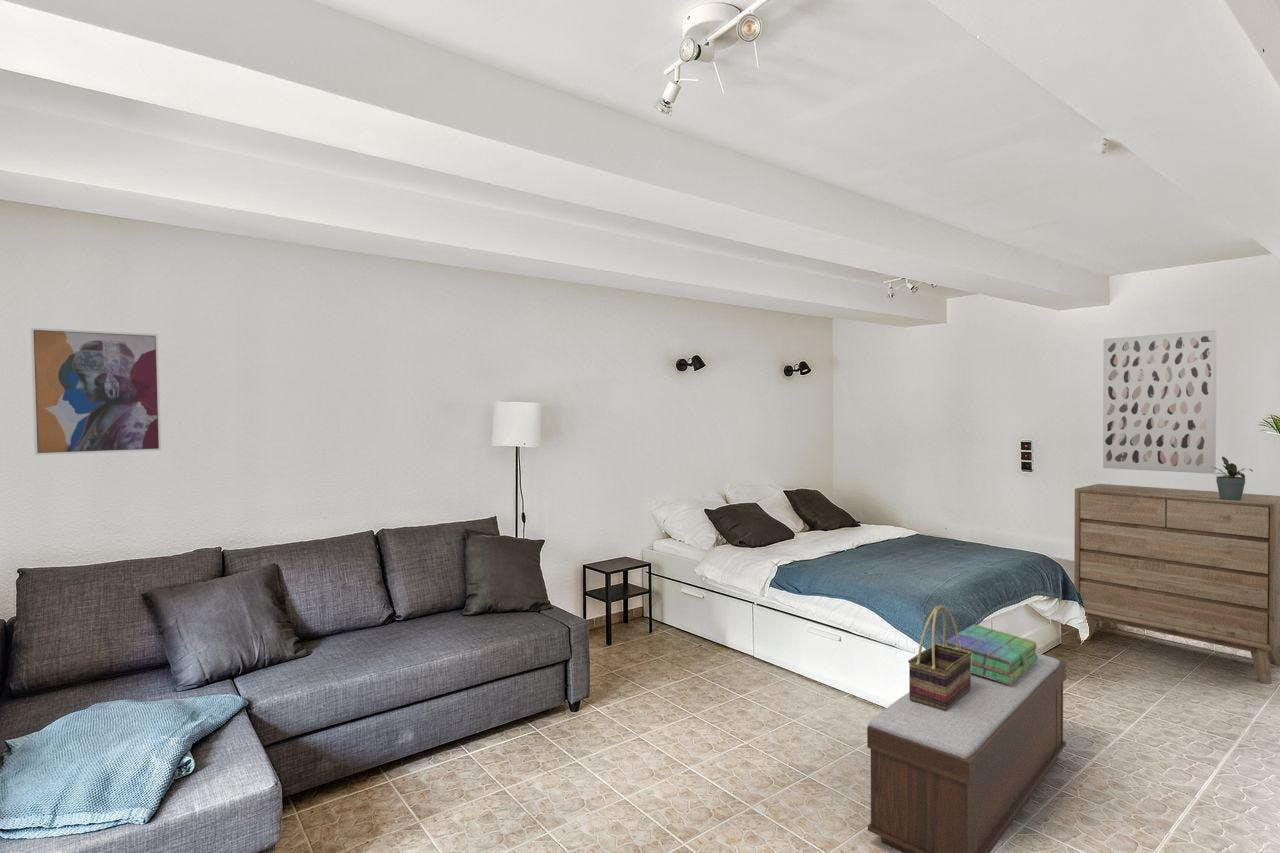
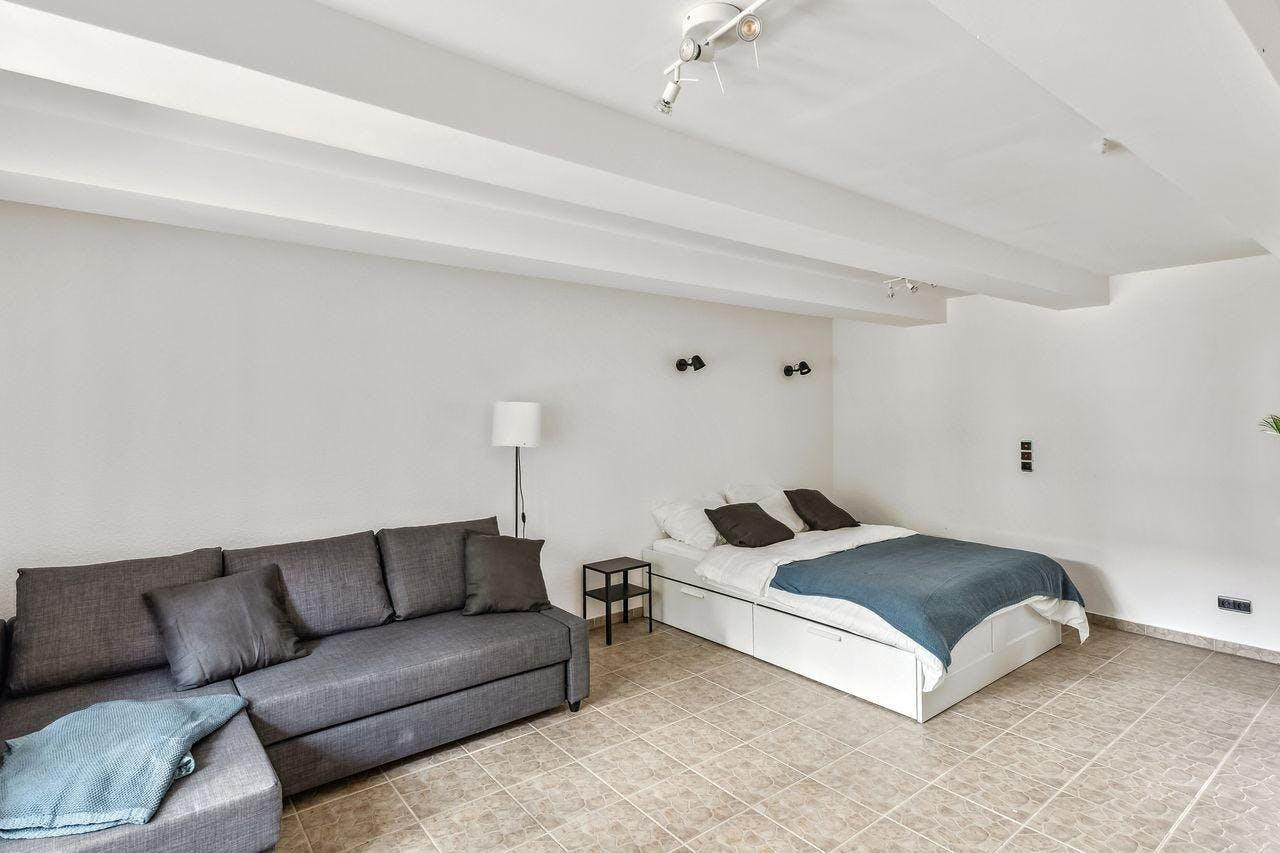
- wall art (1156, 402)
- stack of books (989, 653)
- woven basket (940, 650)
- bench (975, 738)
- dresser (1175, 572)
- potted plant (1230, 477)
- wall art (99, 392)
